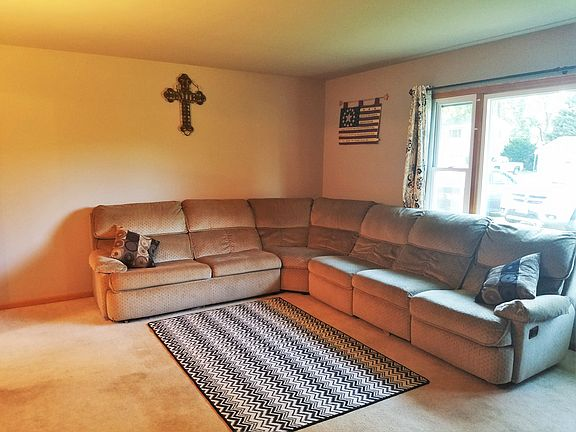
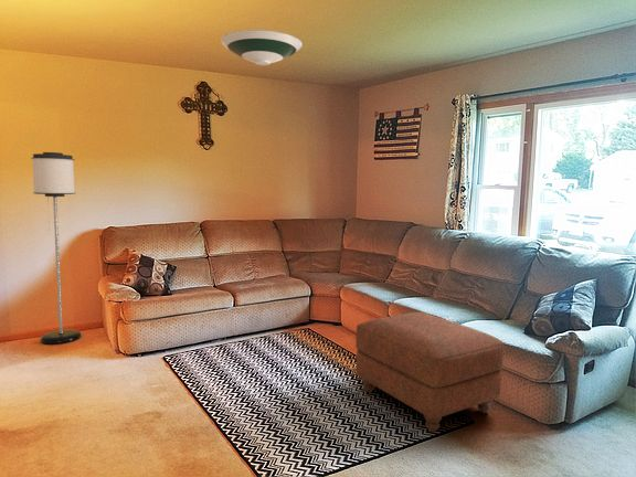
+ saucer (262, 53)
+ ottoman (425, 362)
+ floor lamp (56, 247)
